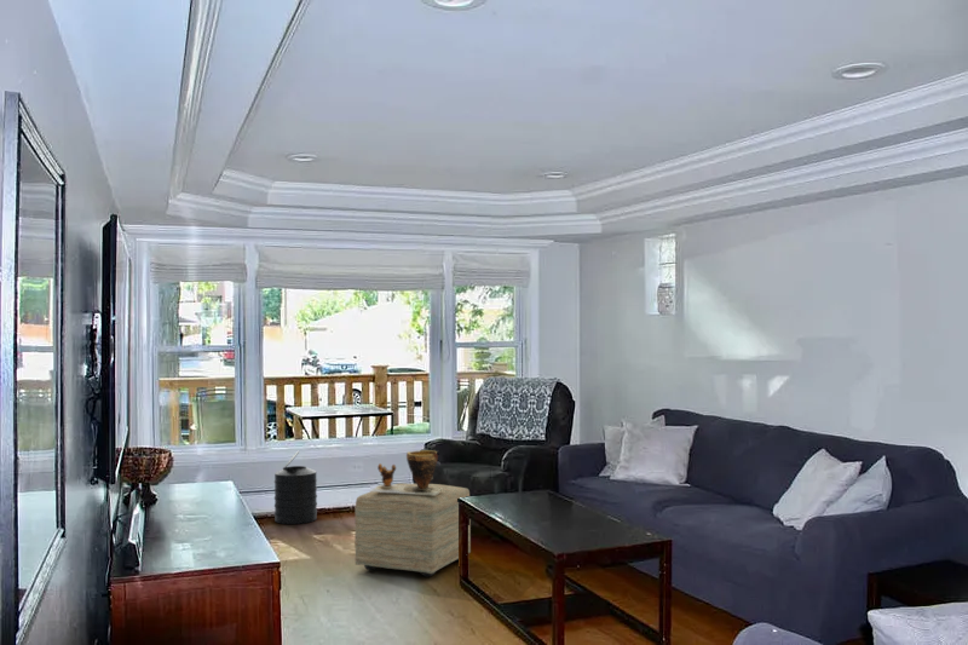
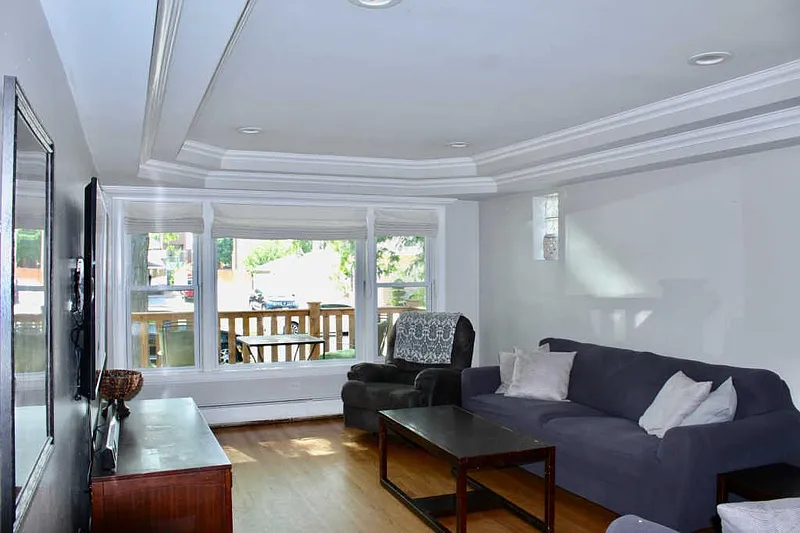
- clay pot (410, 470)
- ottoman (414, 525)
- trash can (295, 484)
